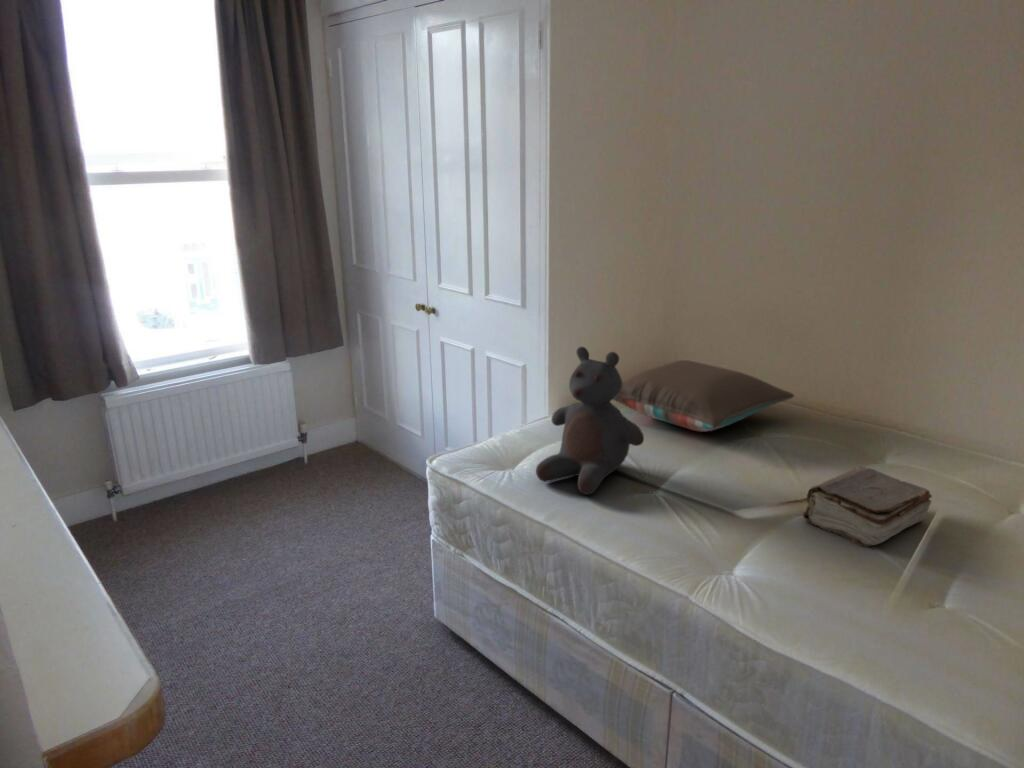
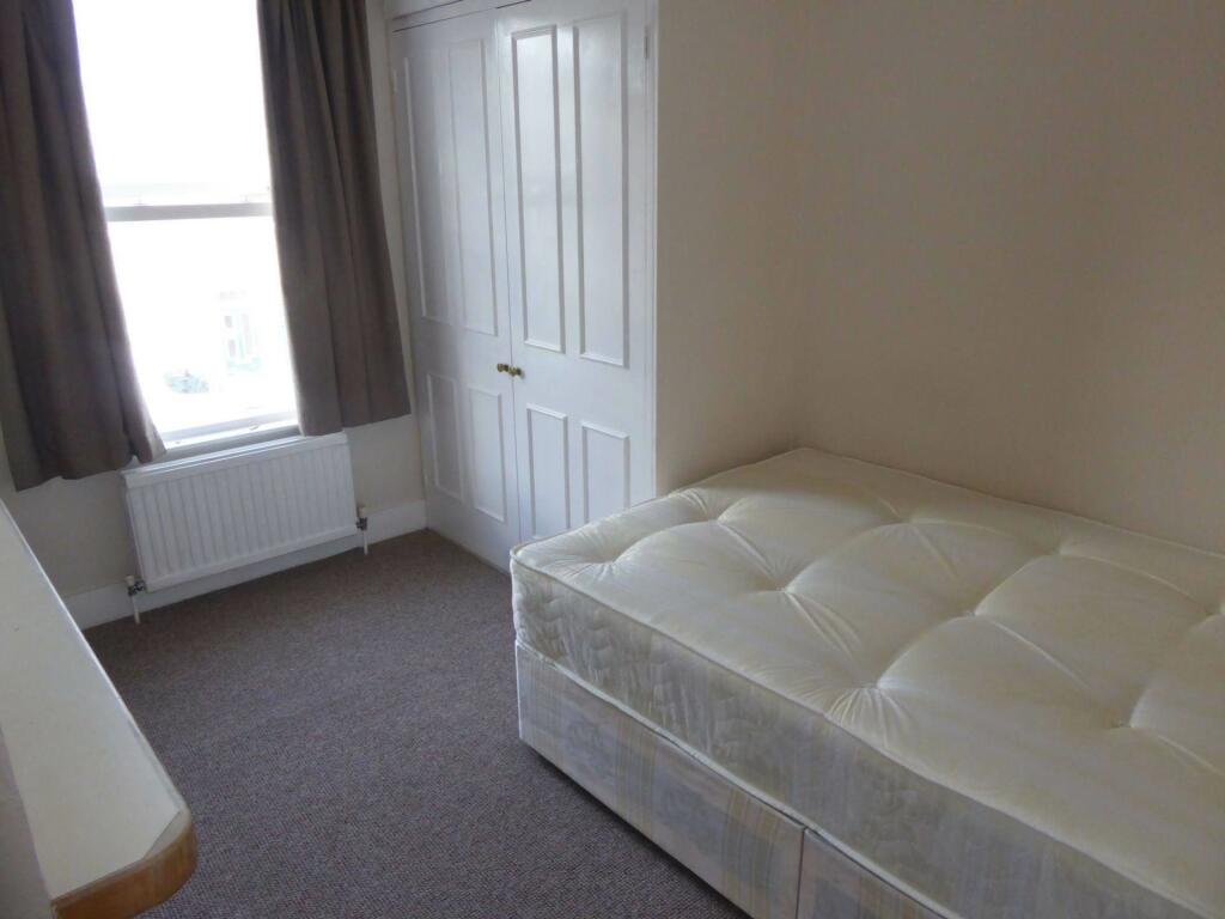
- teddy bear (585, 416)
- pillow (694, 393)
- book (867, 504)
